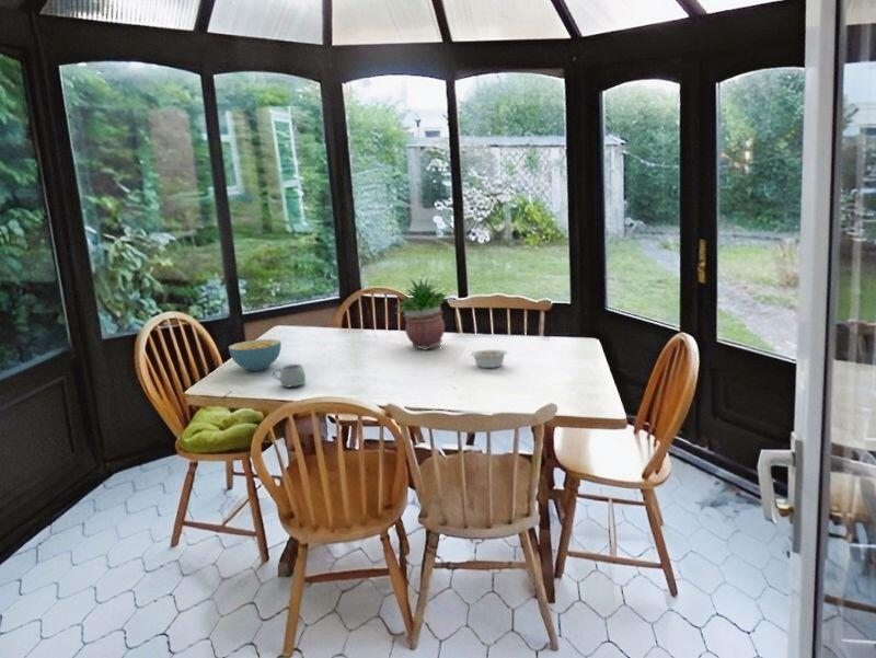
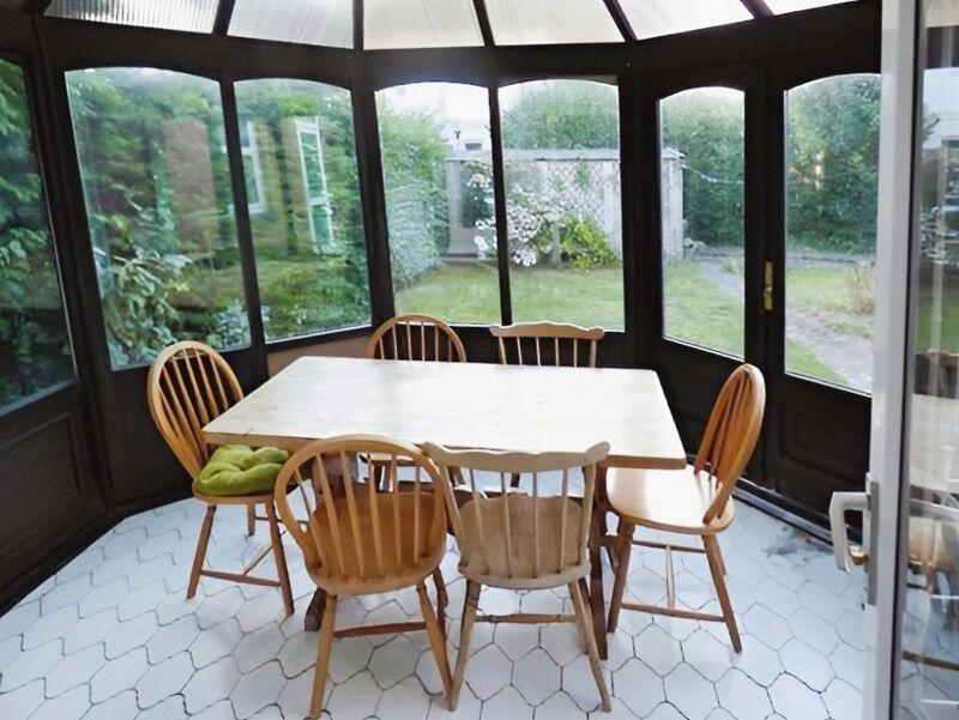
- mug (288, 376)
- cereal bowl (256, 356)
- legume (491, 357)
- potted plant (423, 312)
